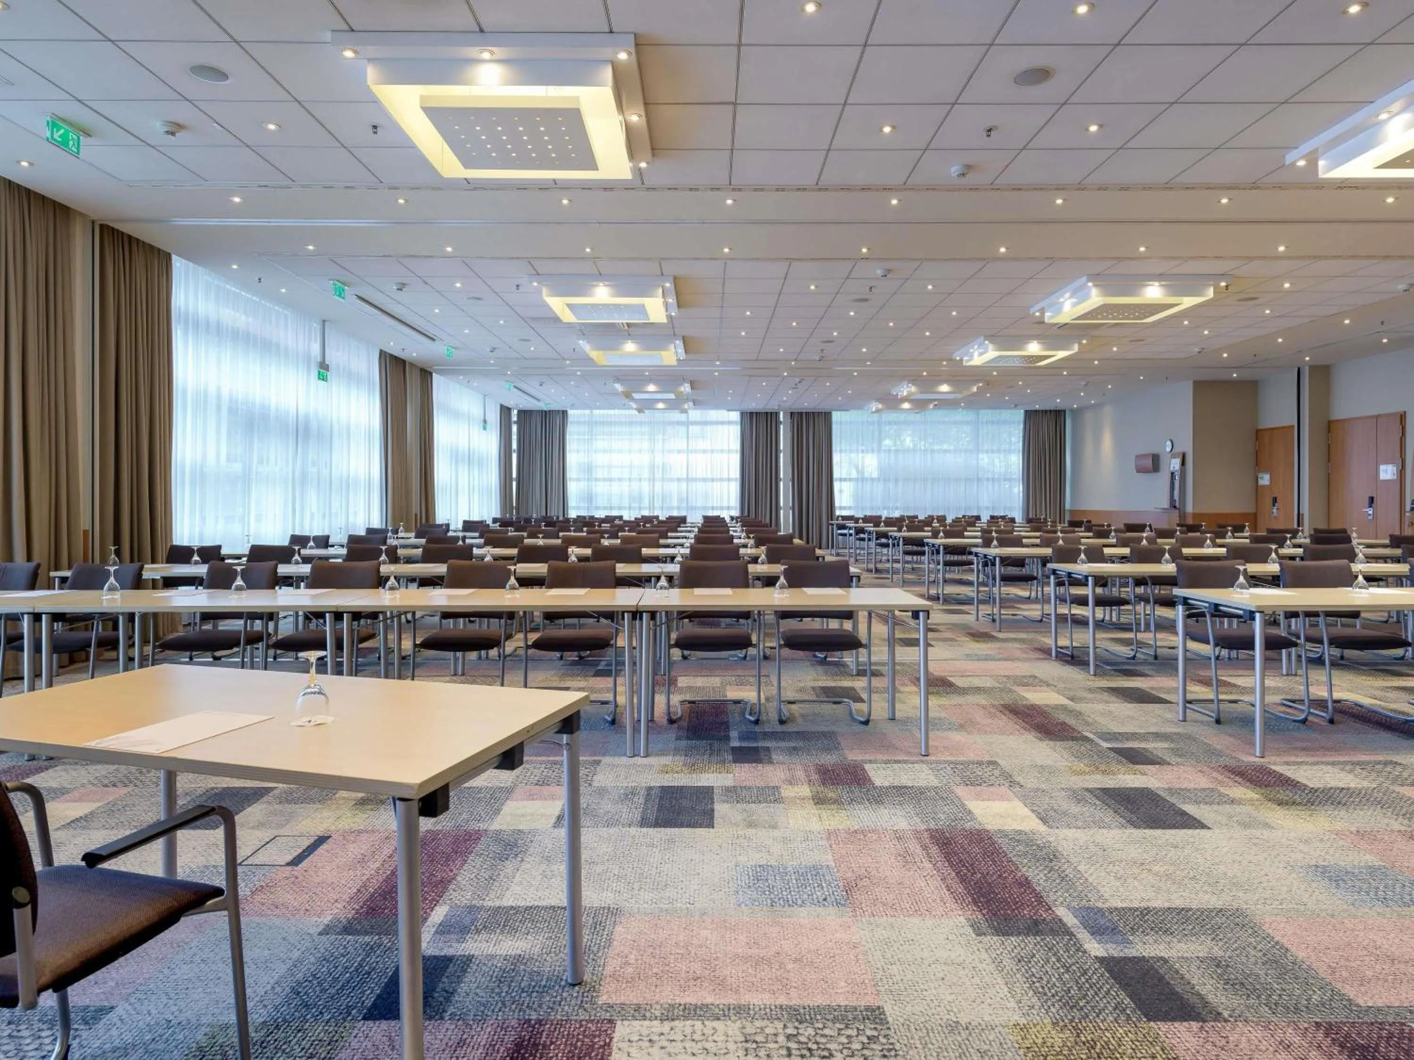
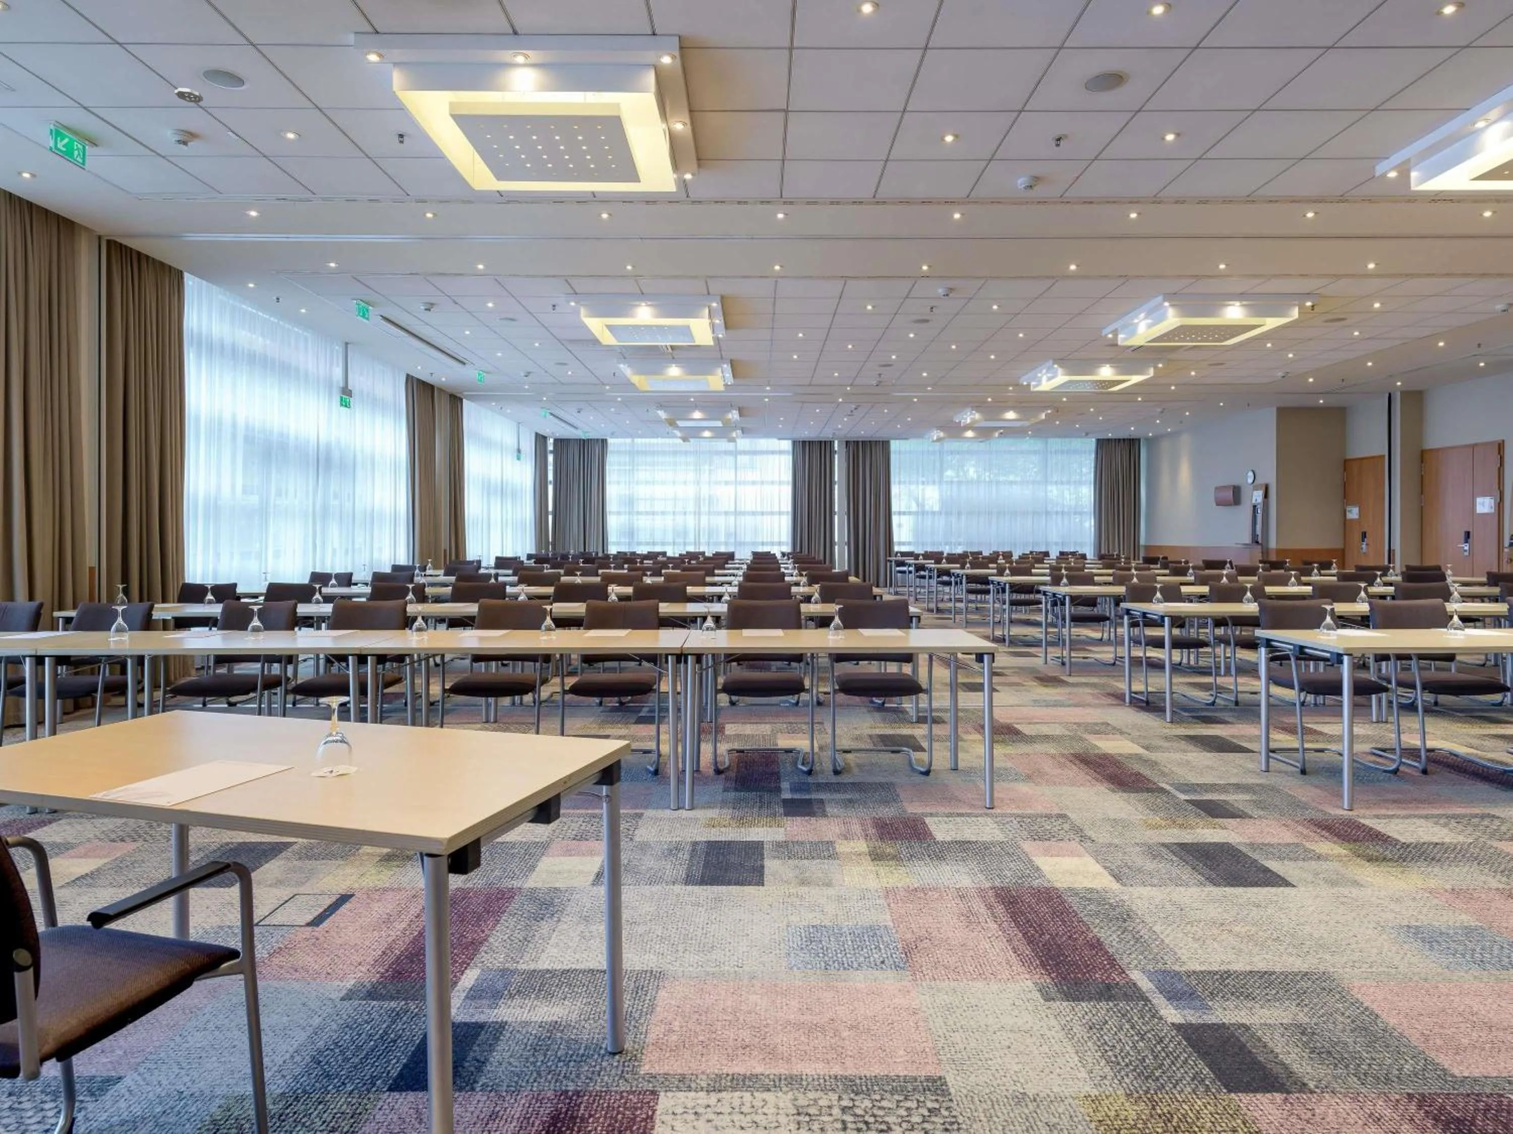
+ smoke detector (188, 93)
